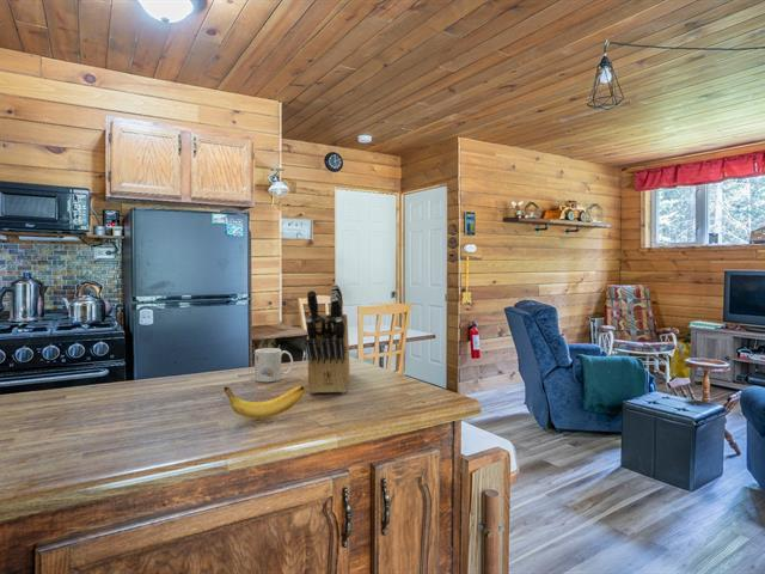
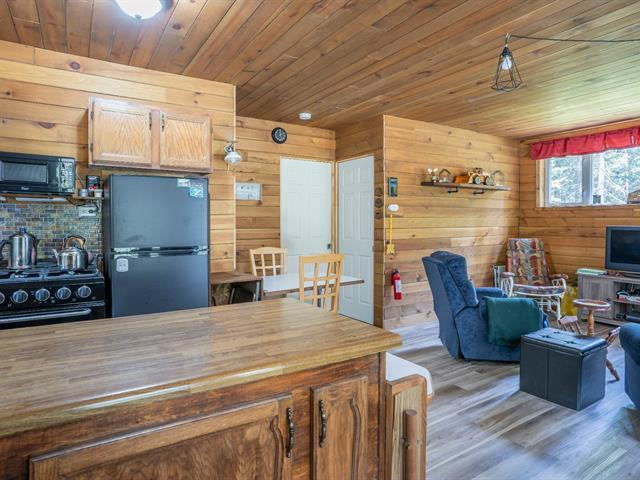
- banana (265, 402)
- knife block (329, 335)
- mug (274, 364)
